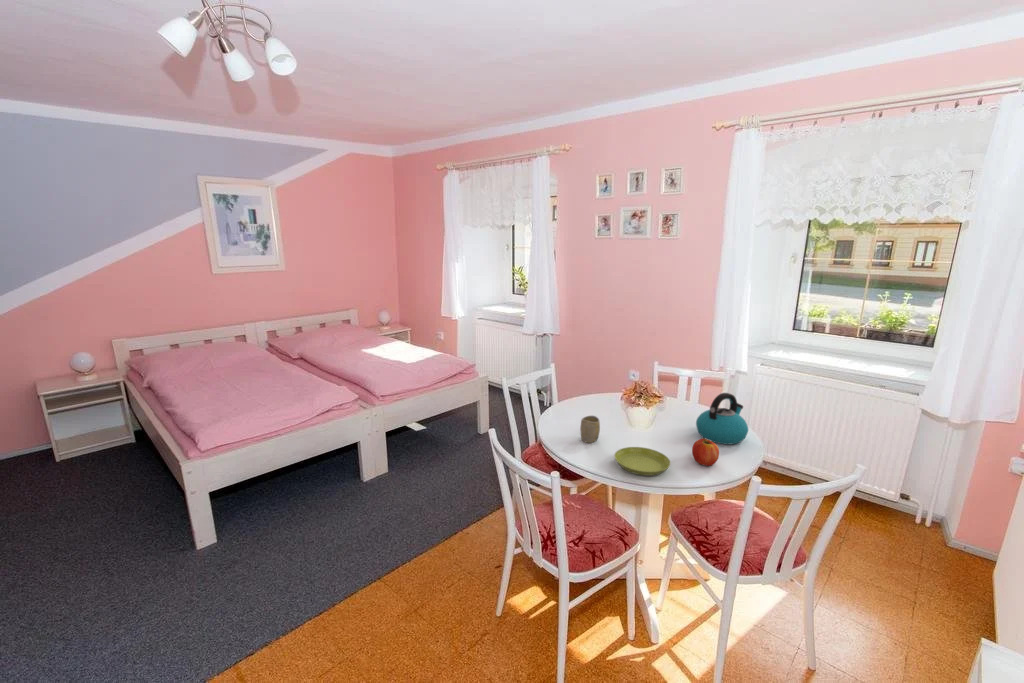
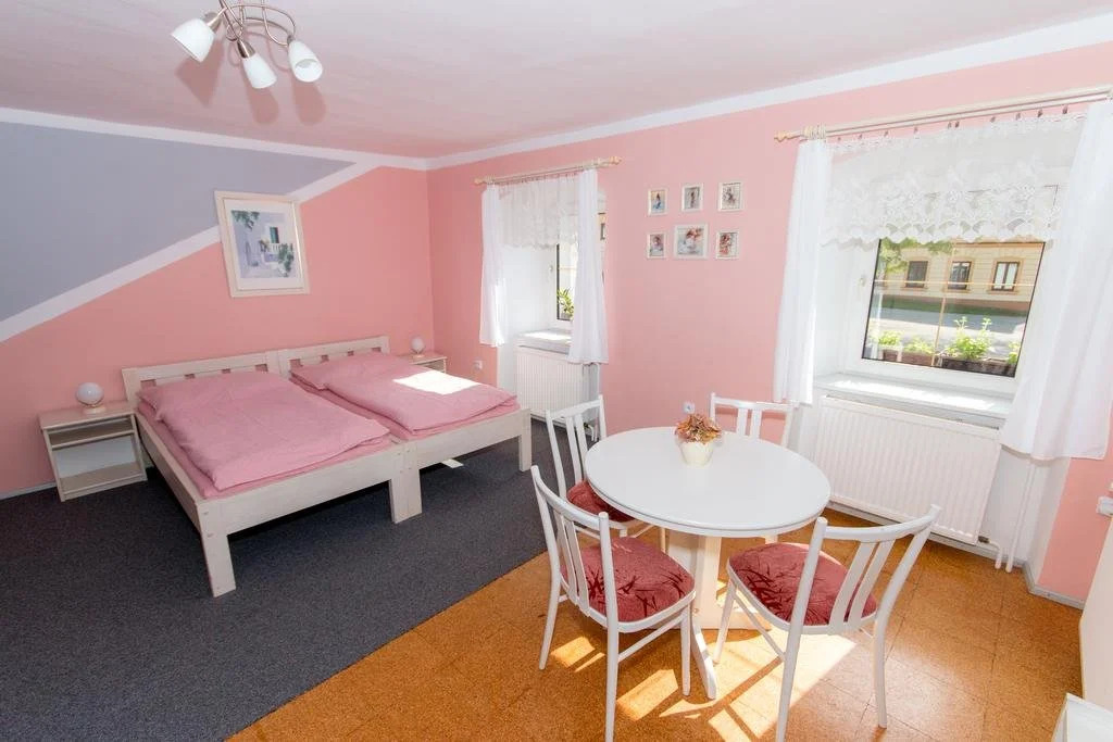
- fruit (705, 450)
- cup (590, 429)
- saucer (641, 462)
- kettle (724, 414)
